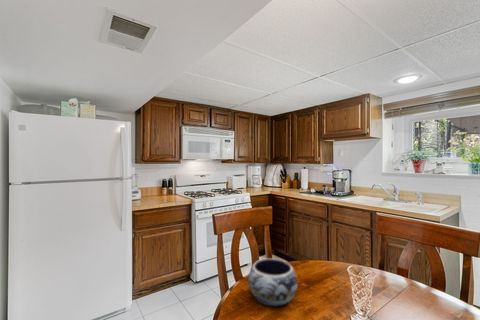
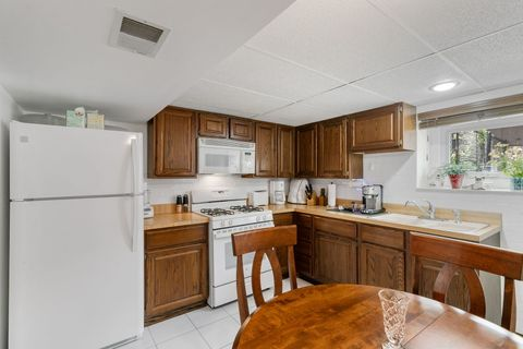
- decorative bowl (272, 280)
